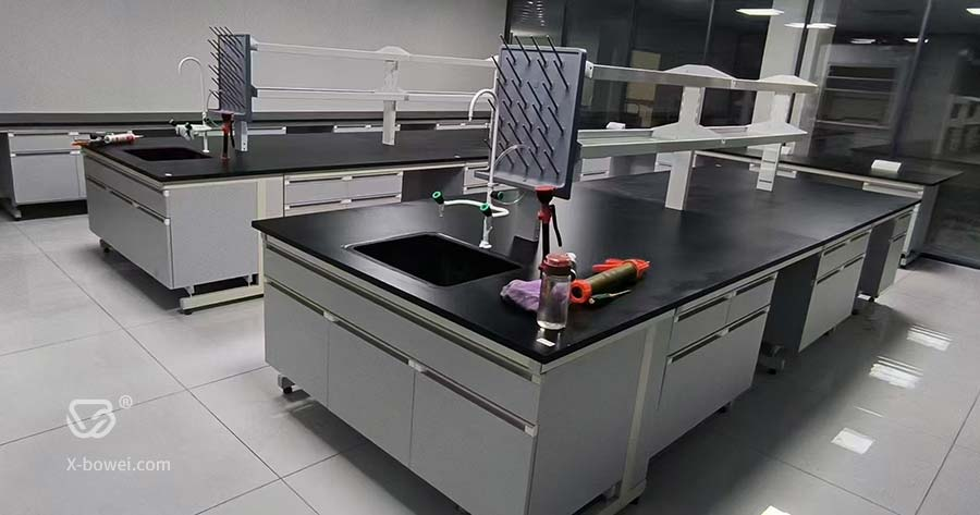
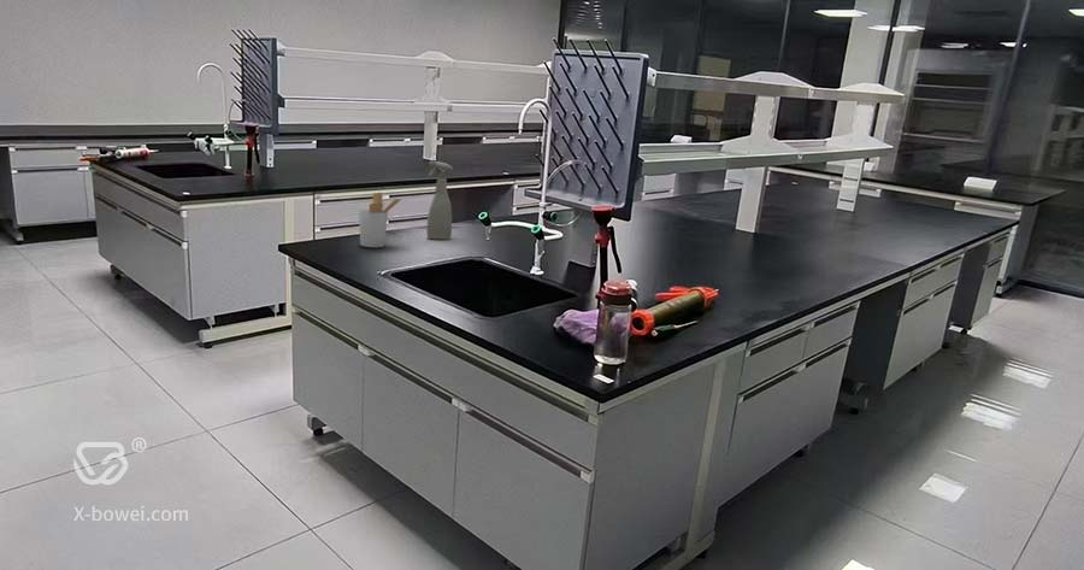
+ spray bottle (441, 200)
+ utensil holder (381, 219)
